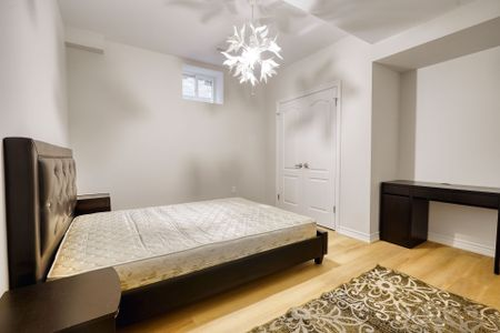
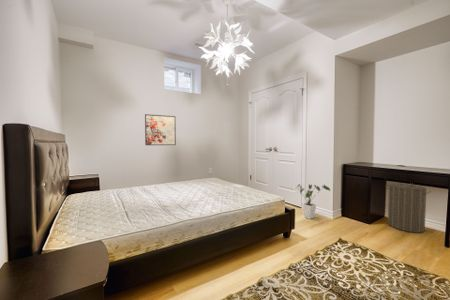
+ laundry hamper (406, 203)
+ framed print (160, 130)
+ house plant (311, 200)
